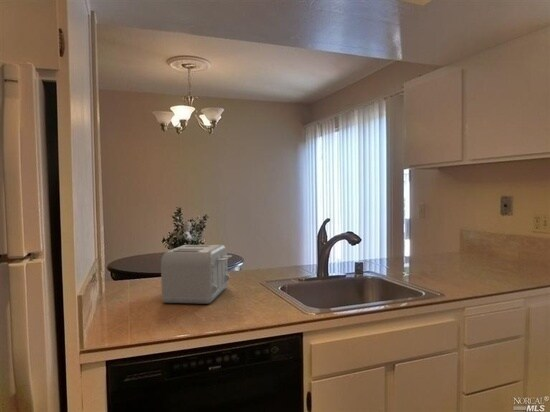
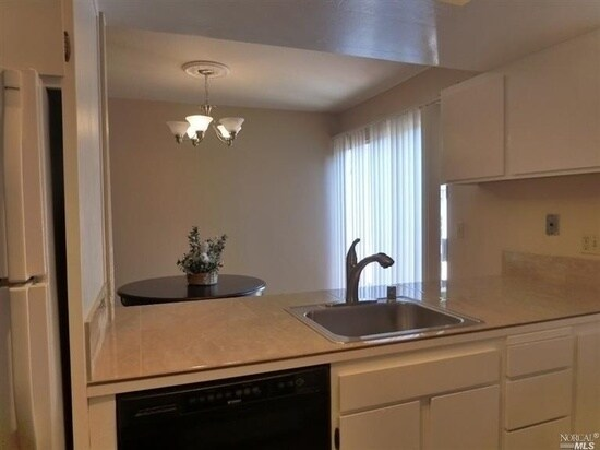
- toaster (196, 271)
